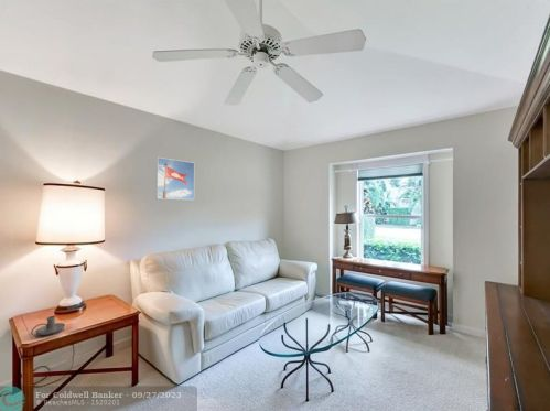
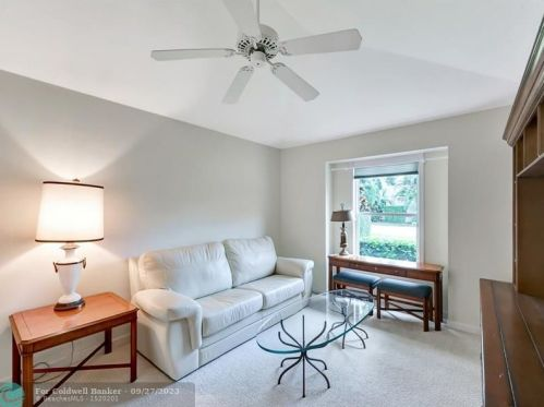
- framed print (175, 180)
- candle holder (47, 325)
